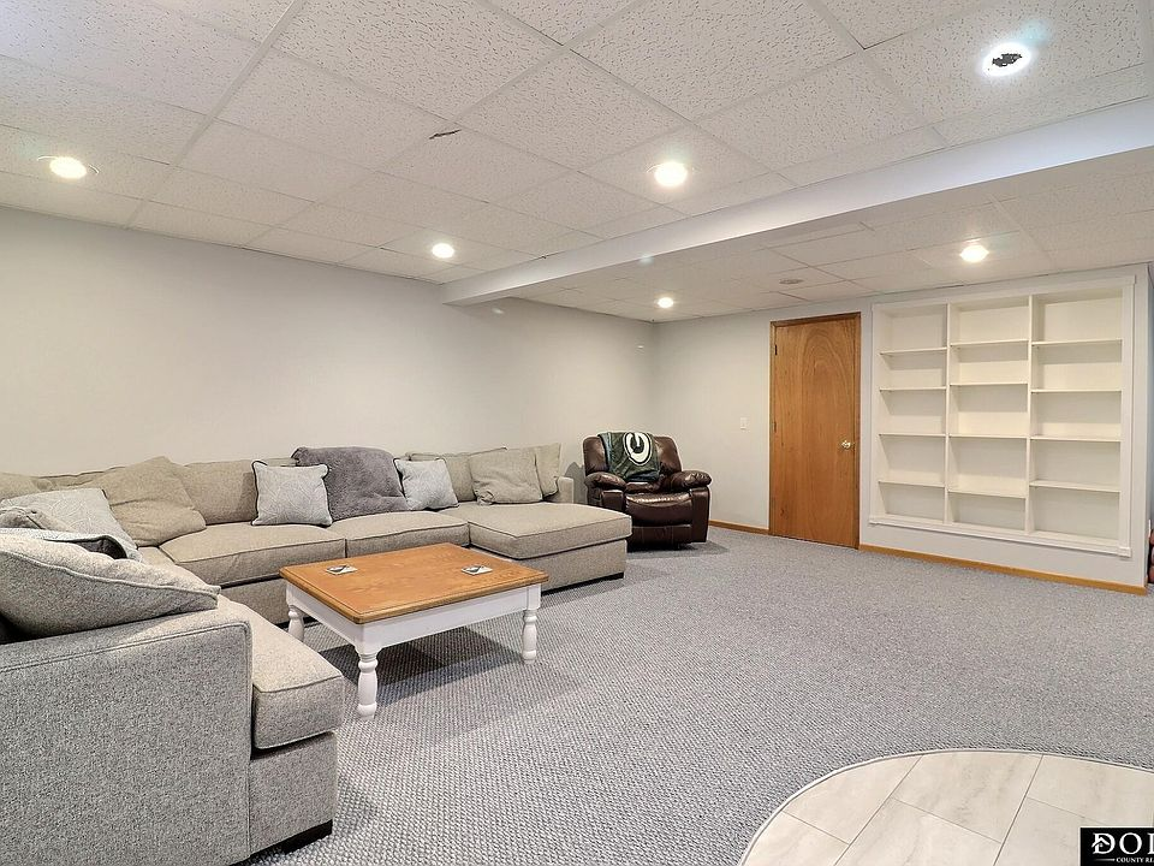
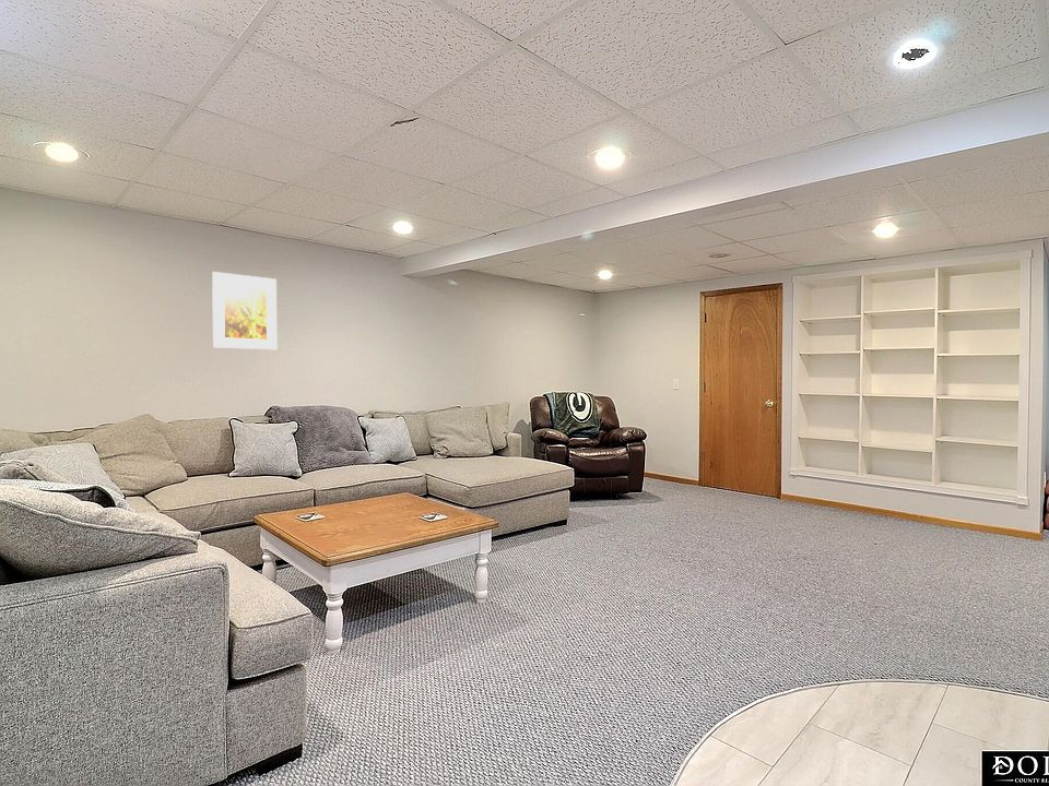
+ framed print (245, 311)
